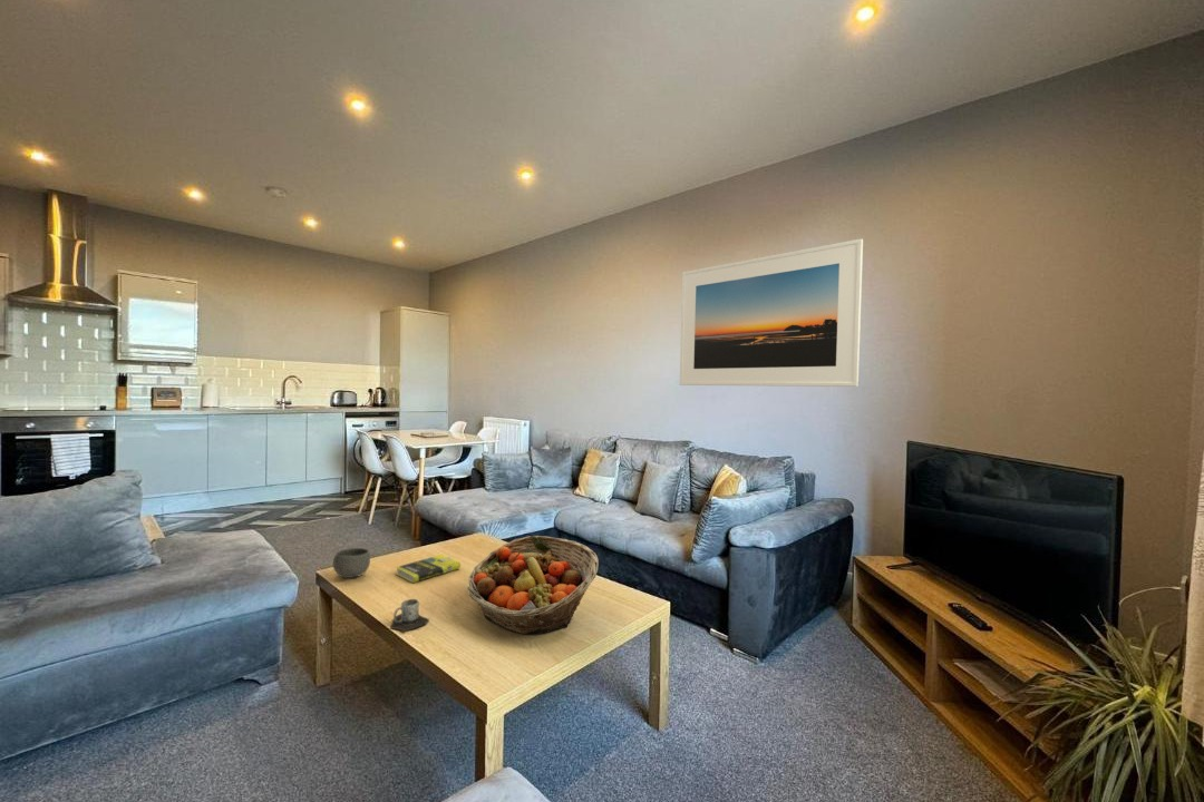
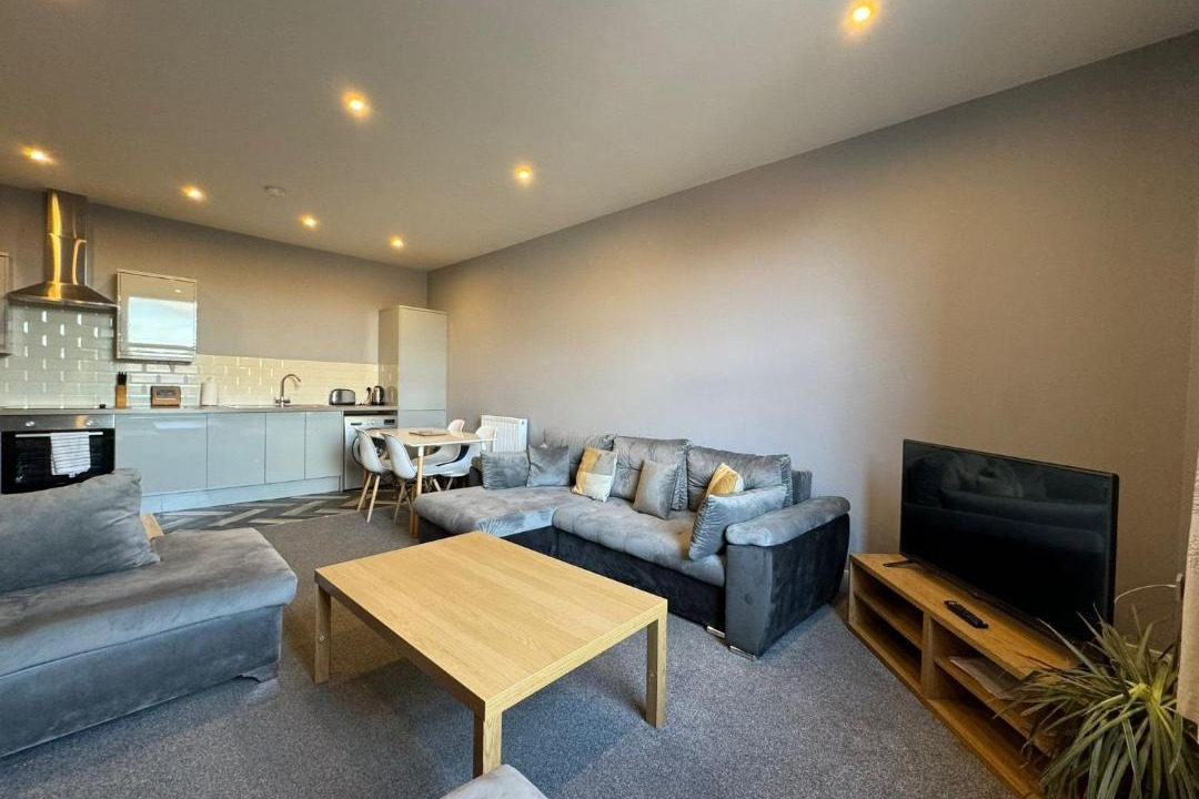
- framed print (758, 322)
- mug (407, 613)
- book (428, 568)
- fruit basket (533, 580)
- bowl (351, 563)
